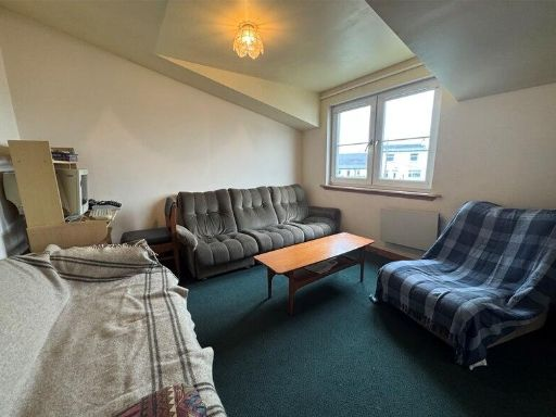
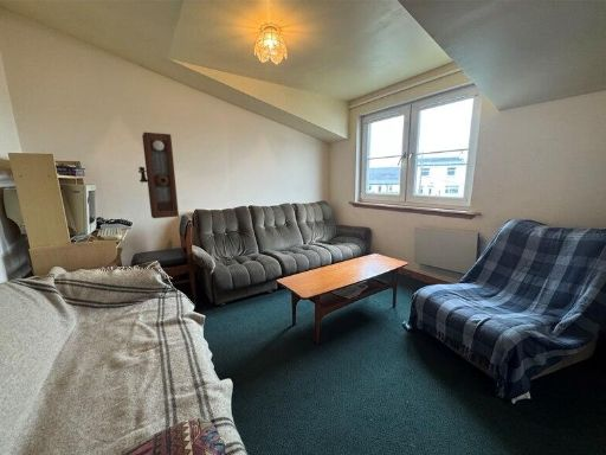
+ pendulum clock (156, 177)
